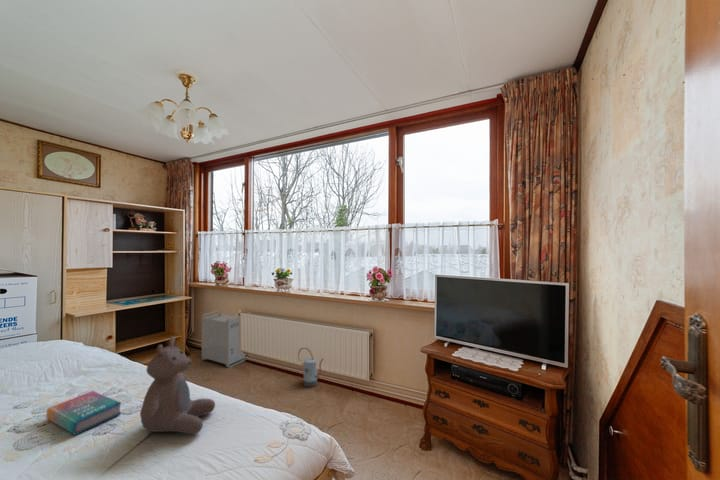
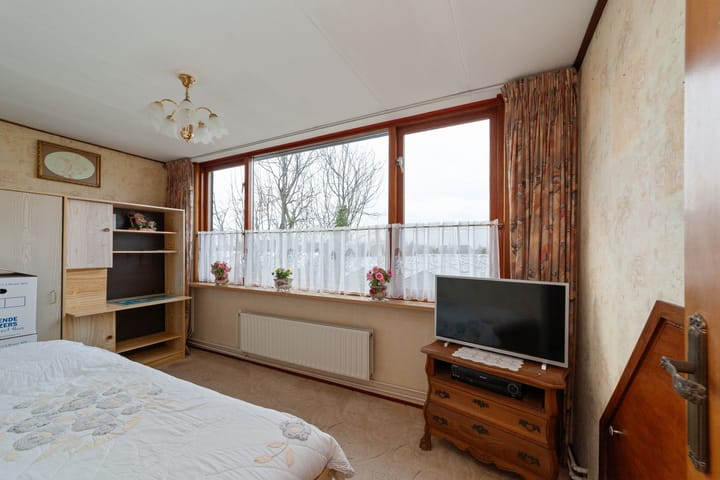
- book (84, 411)
- storage bin (223, 337)
- watering can (310, 366)
- bear (179, 382)
